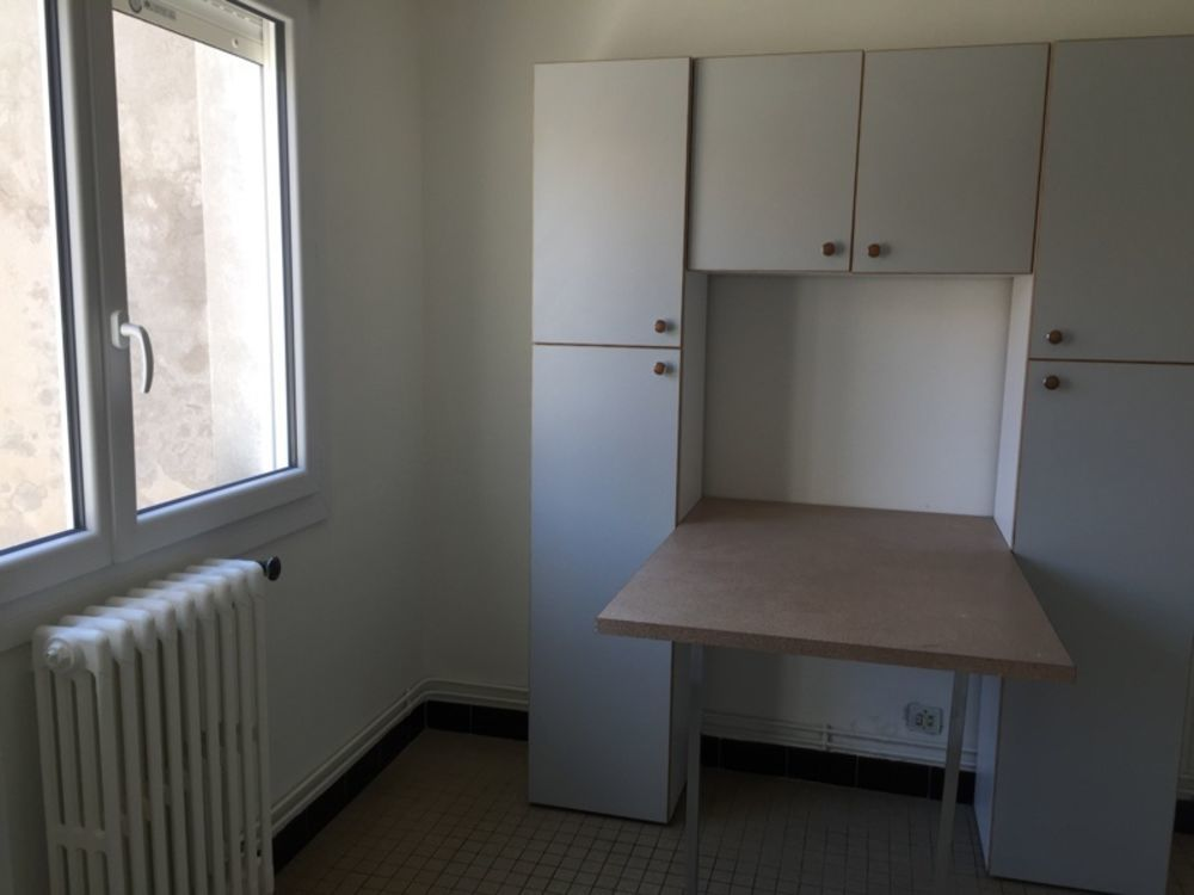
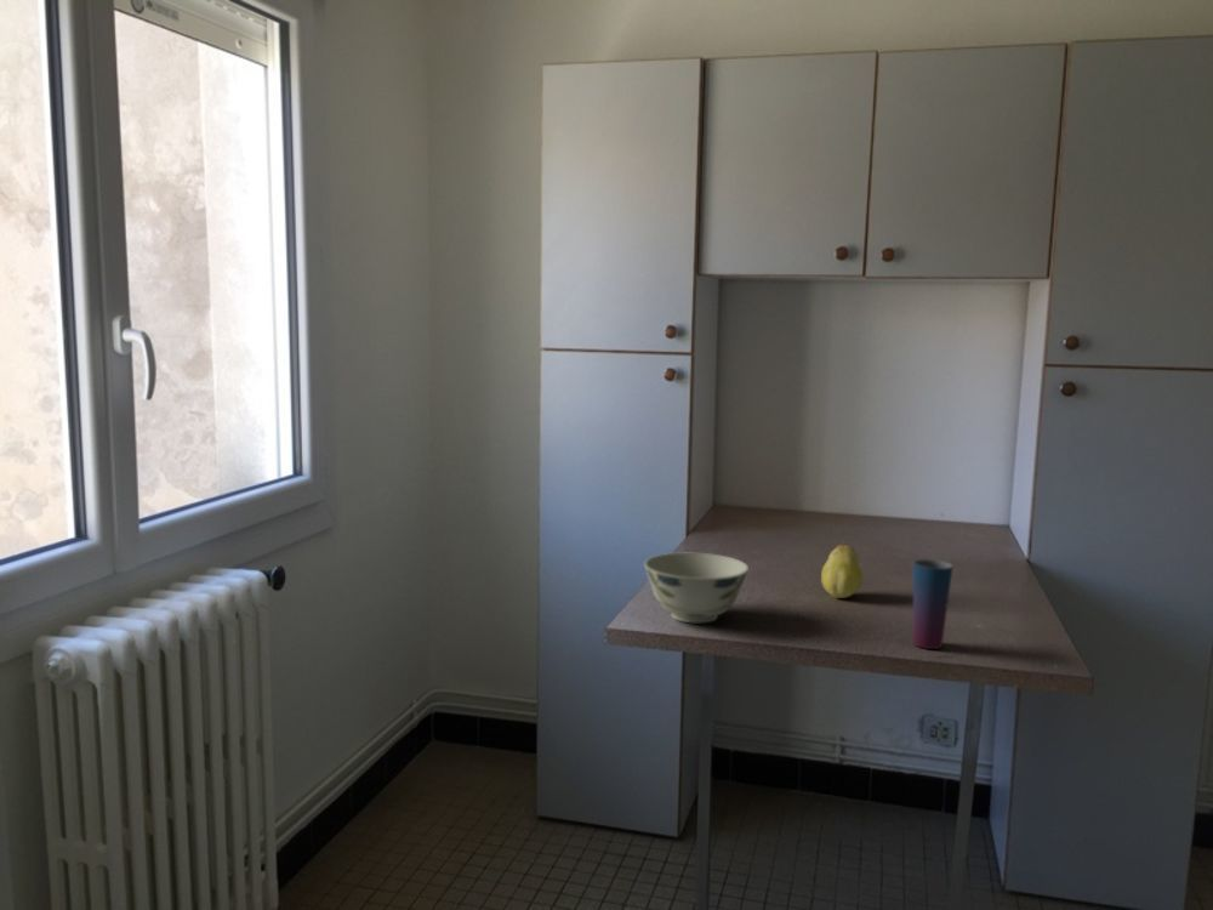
+ fruit (843, 568)
+ bowl (695, 590)
+ cup (929, 604)
